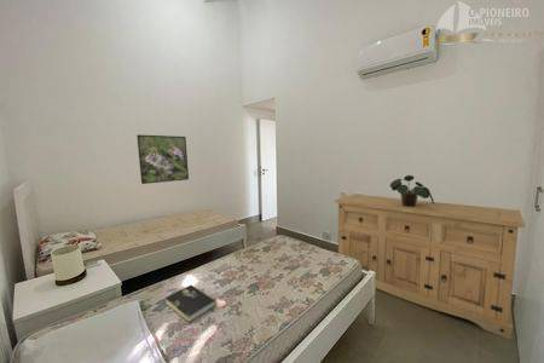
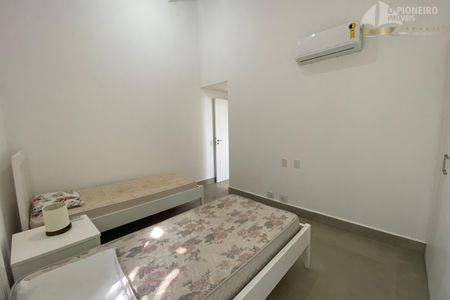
- potted plant (410, 190)
- book (190, 301)
- cabinet (411, 247)
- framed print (164, 159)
